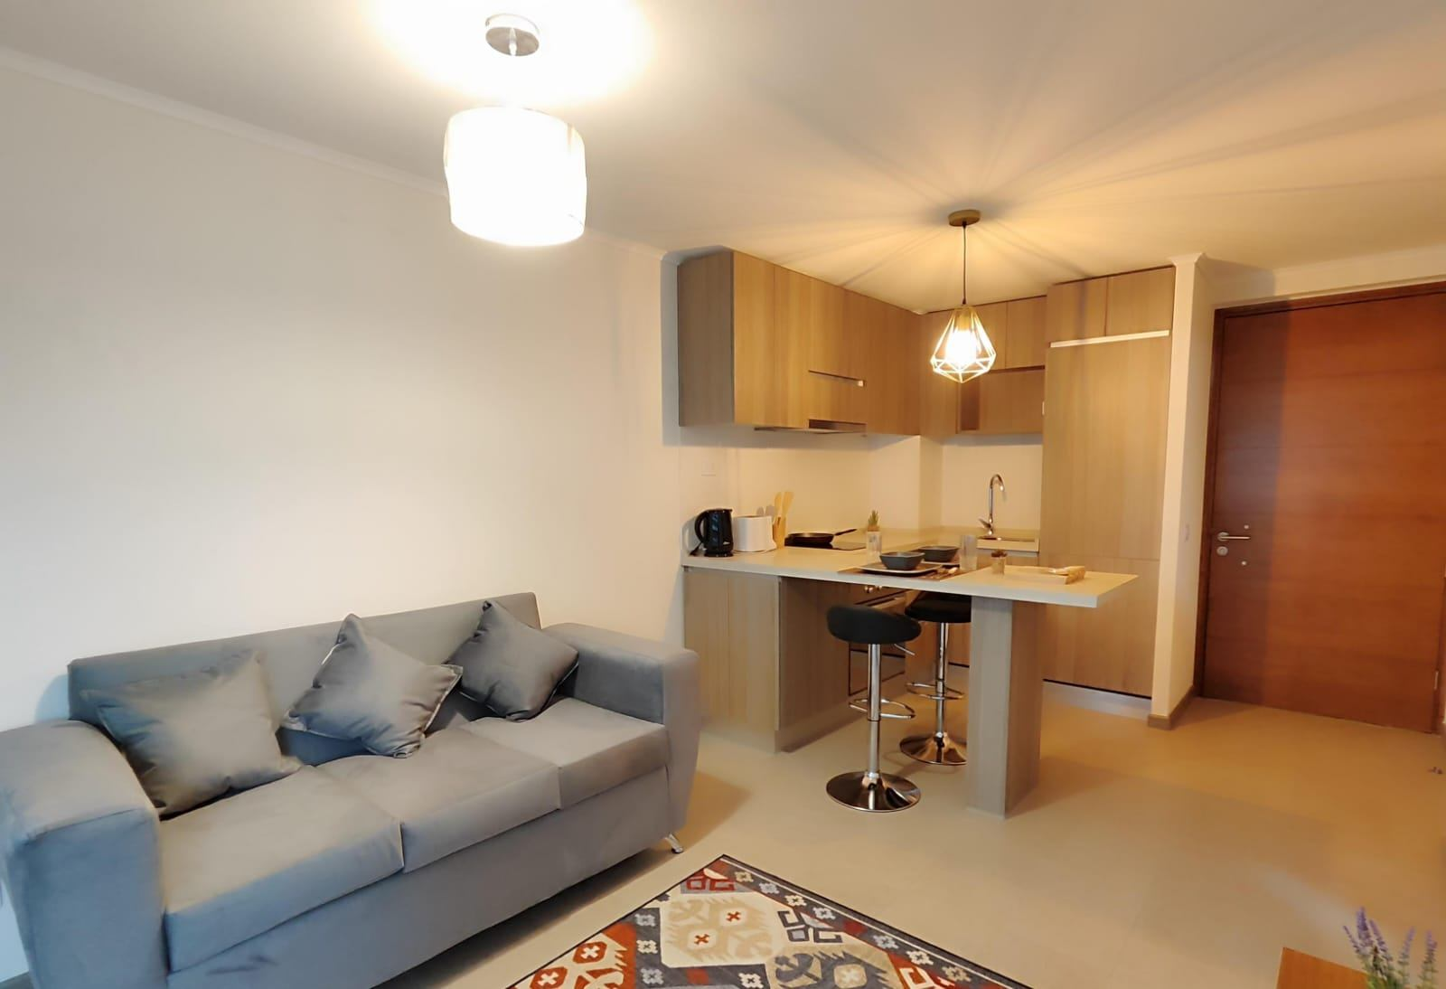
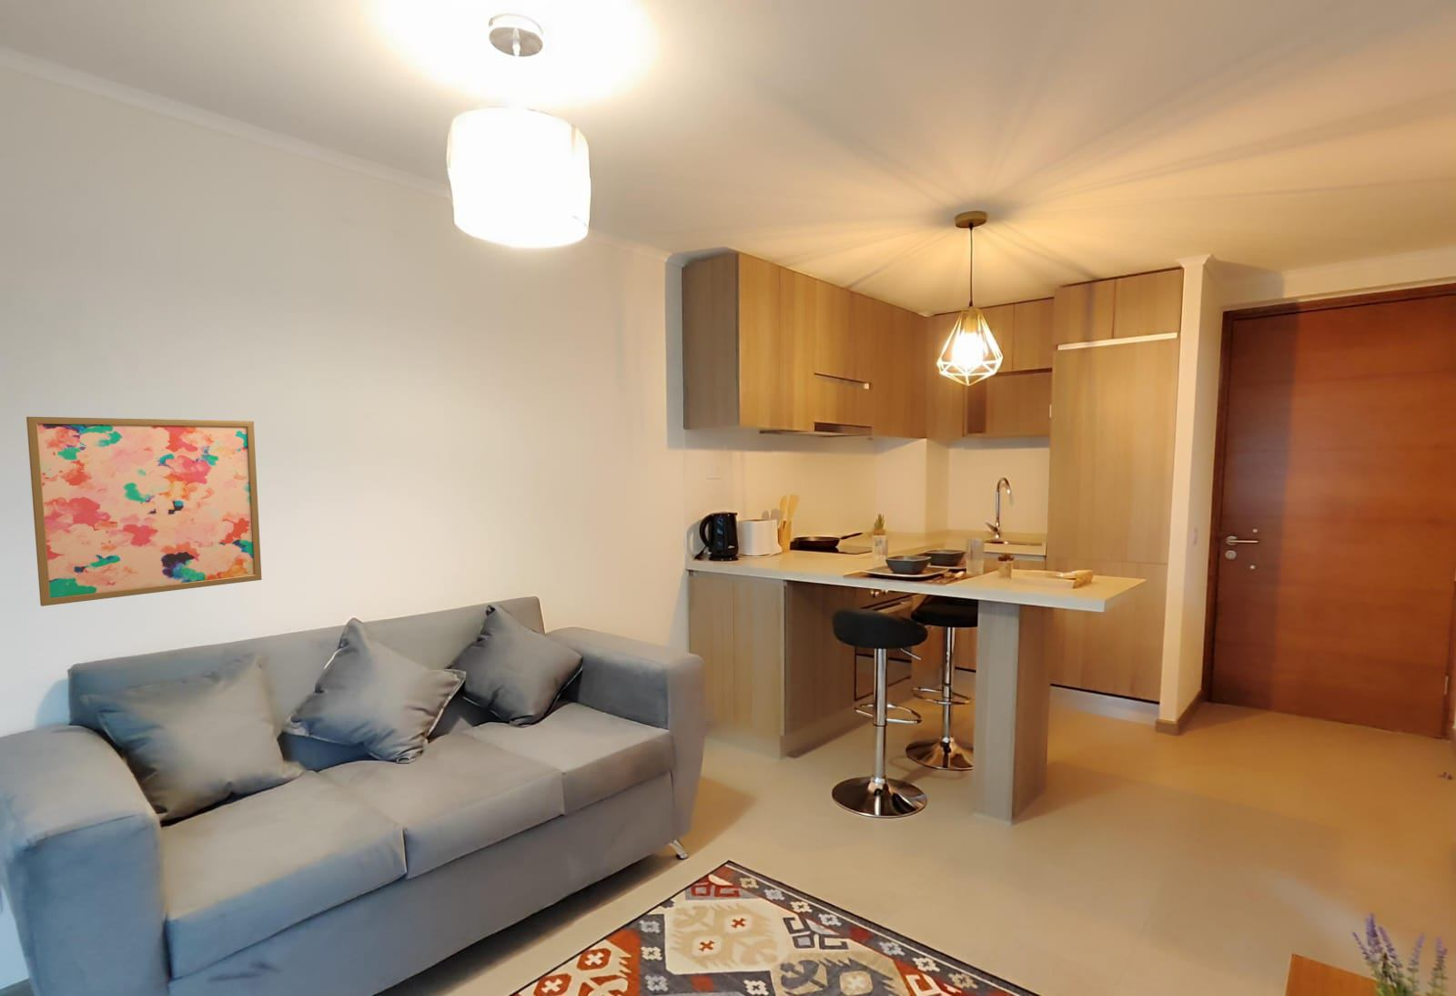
+ wall art (155, 506)
